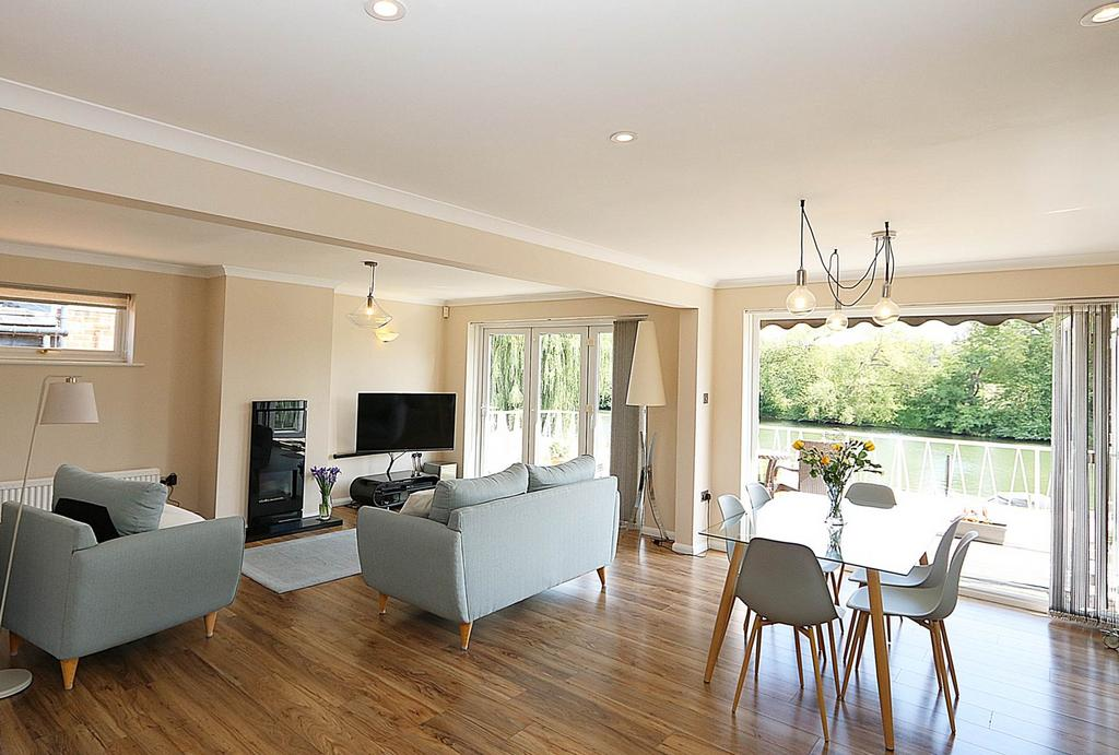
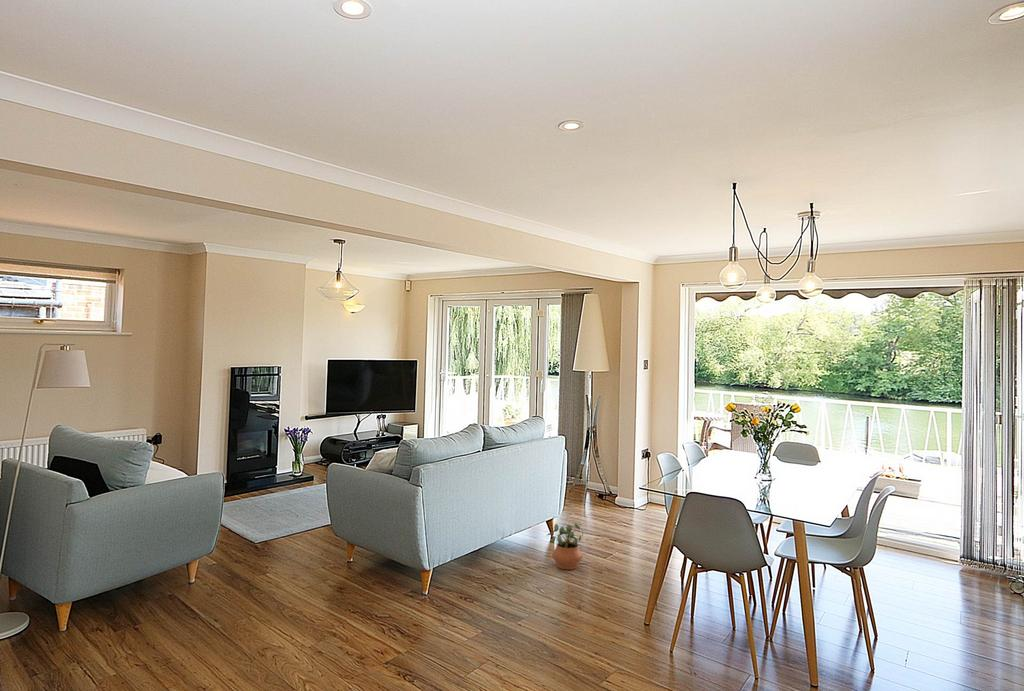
+ potted plant (563, 544)
